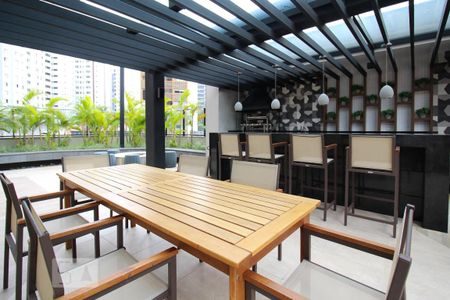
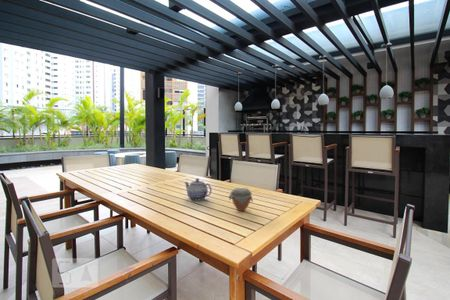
+ teapot (197, 188)
+ jar (241, 199)
